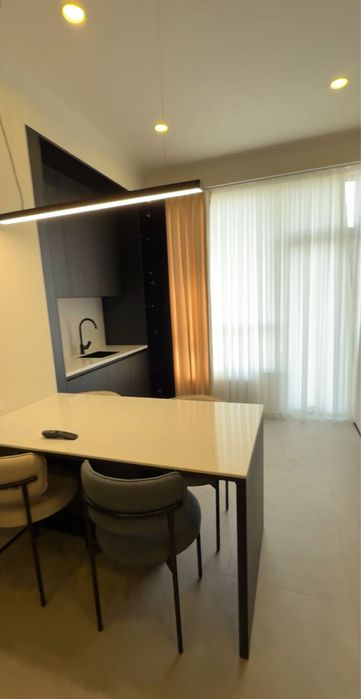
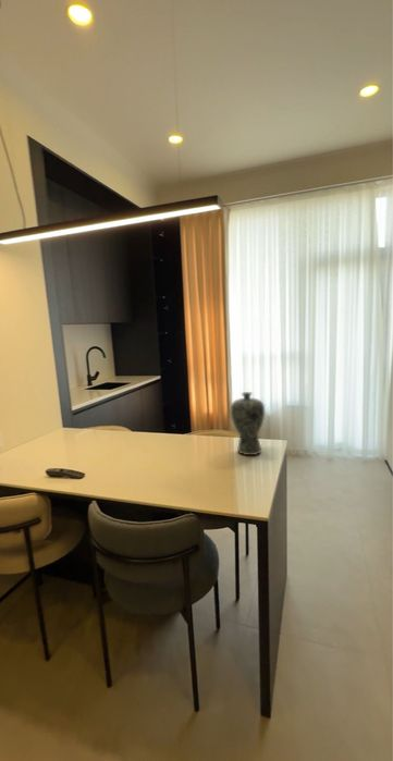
+ vase (247, 422)
